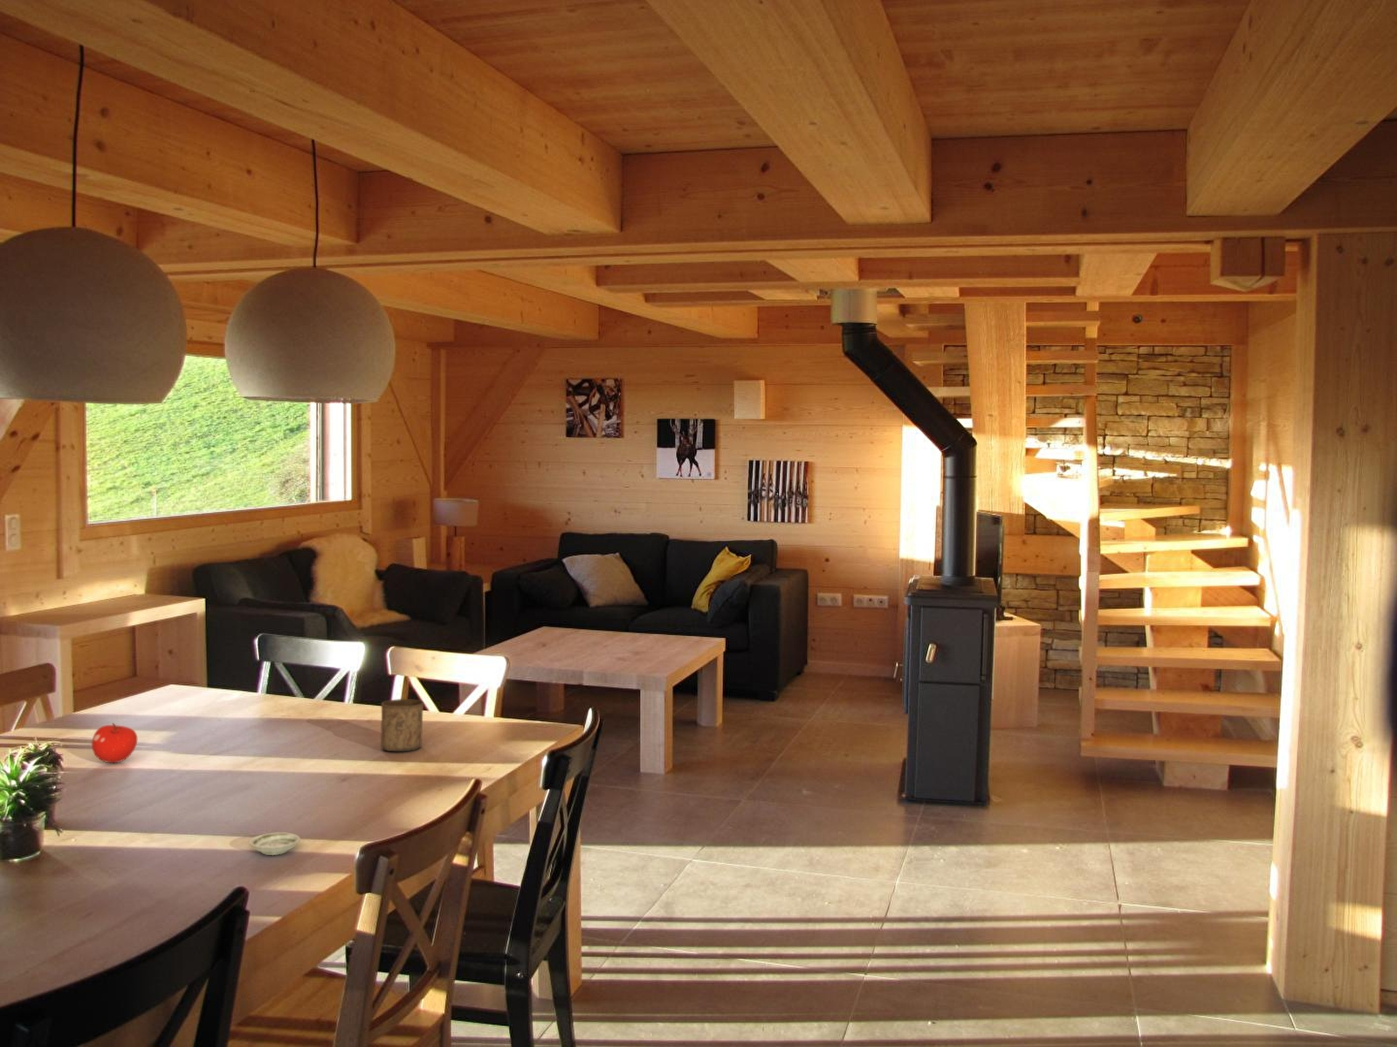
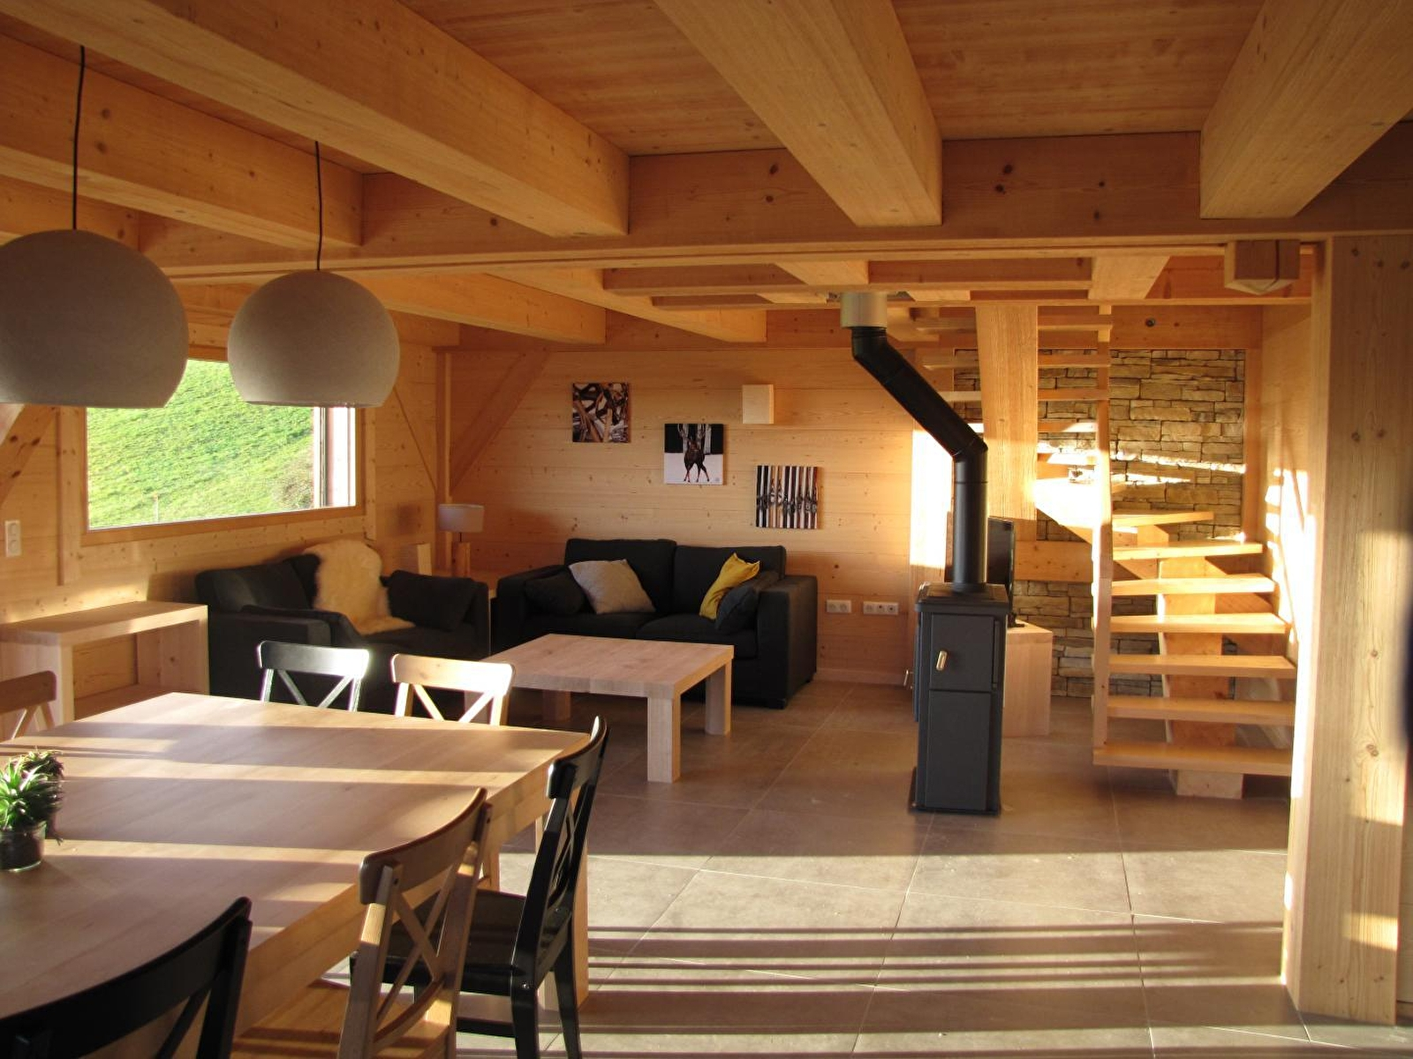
- cup (402, 725)
- saucer (274, 845)
- fruit (114, 741)
